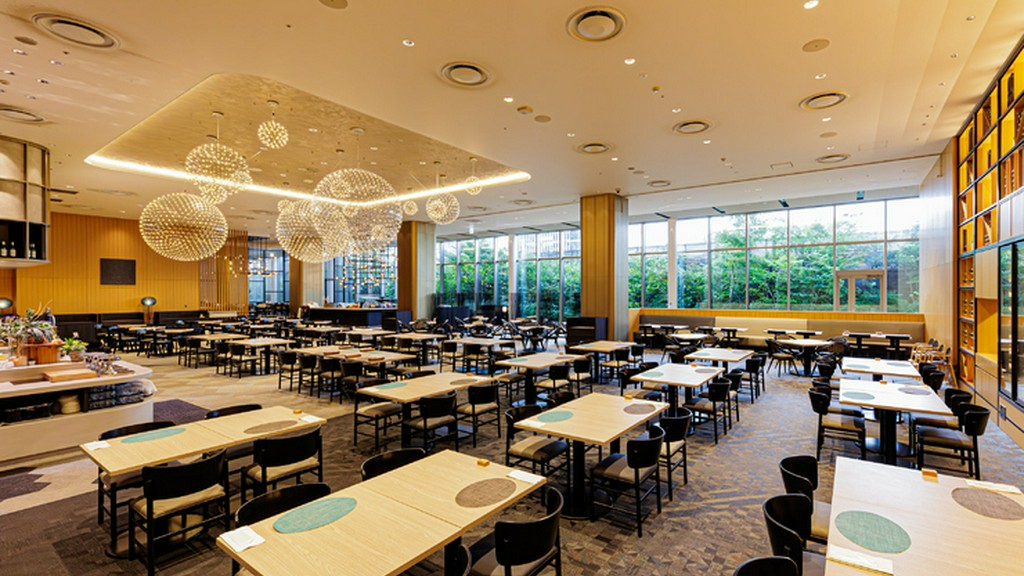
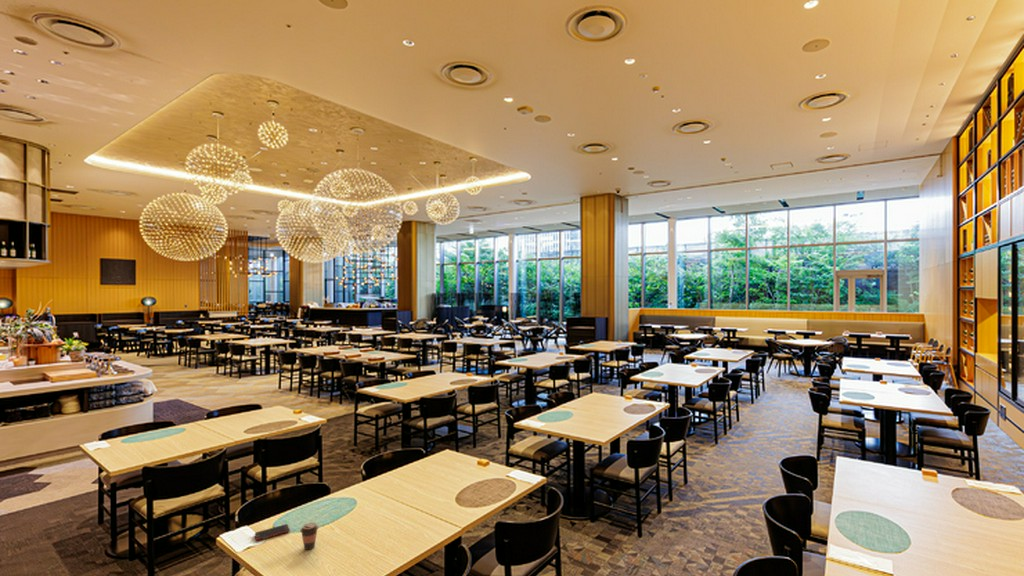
+ cell phone (272, 532)
+ coffee cup (309, 536)
